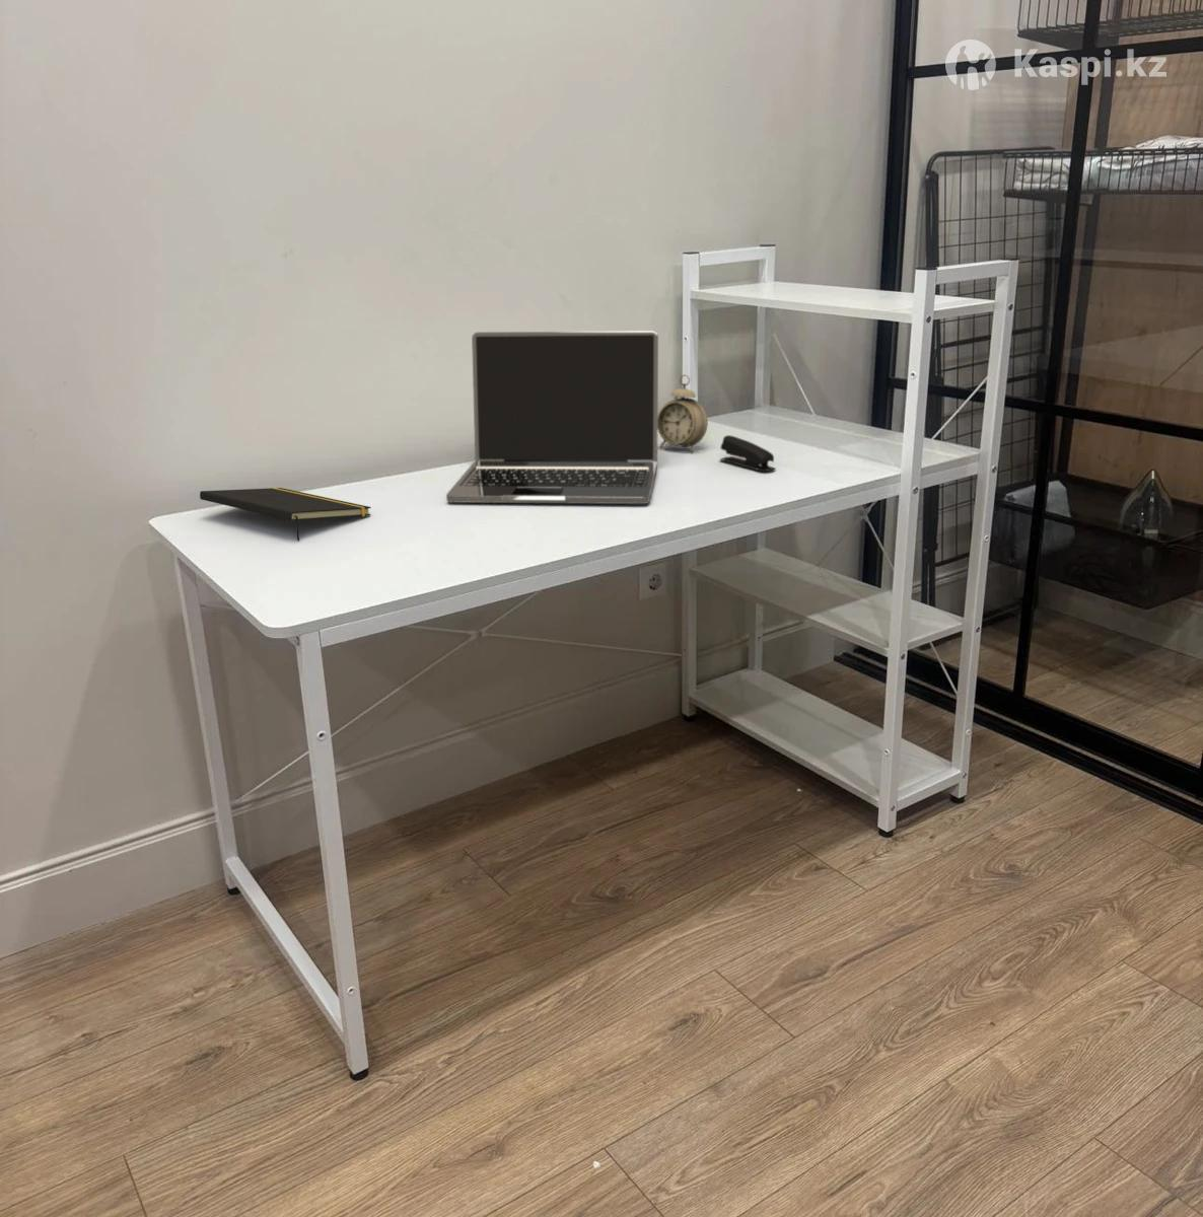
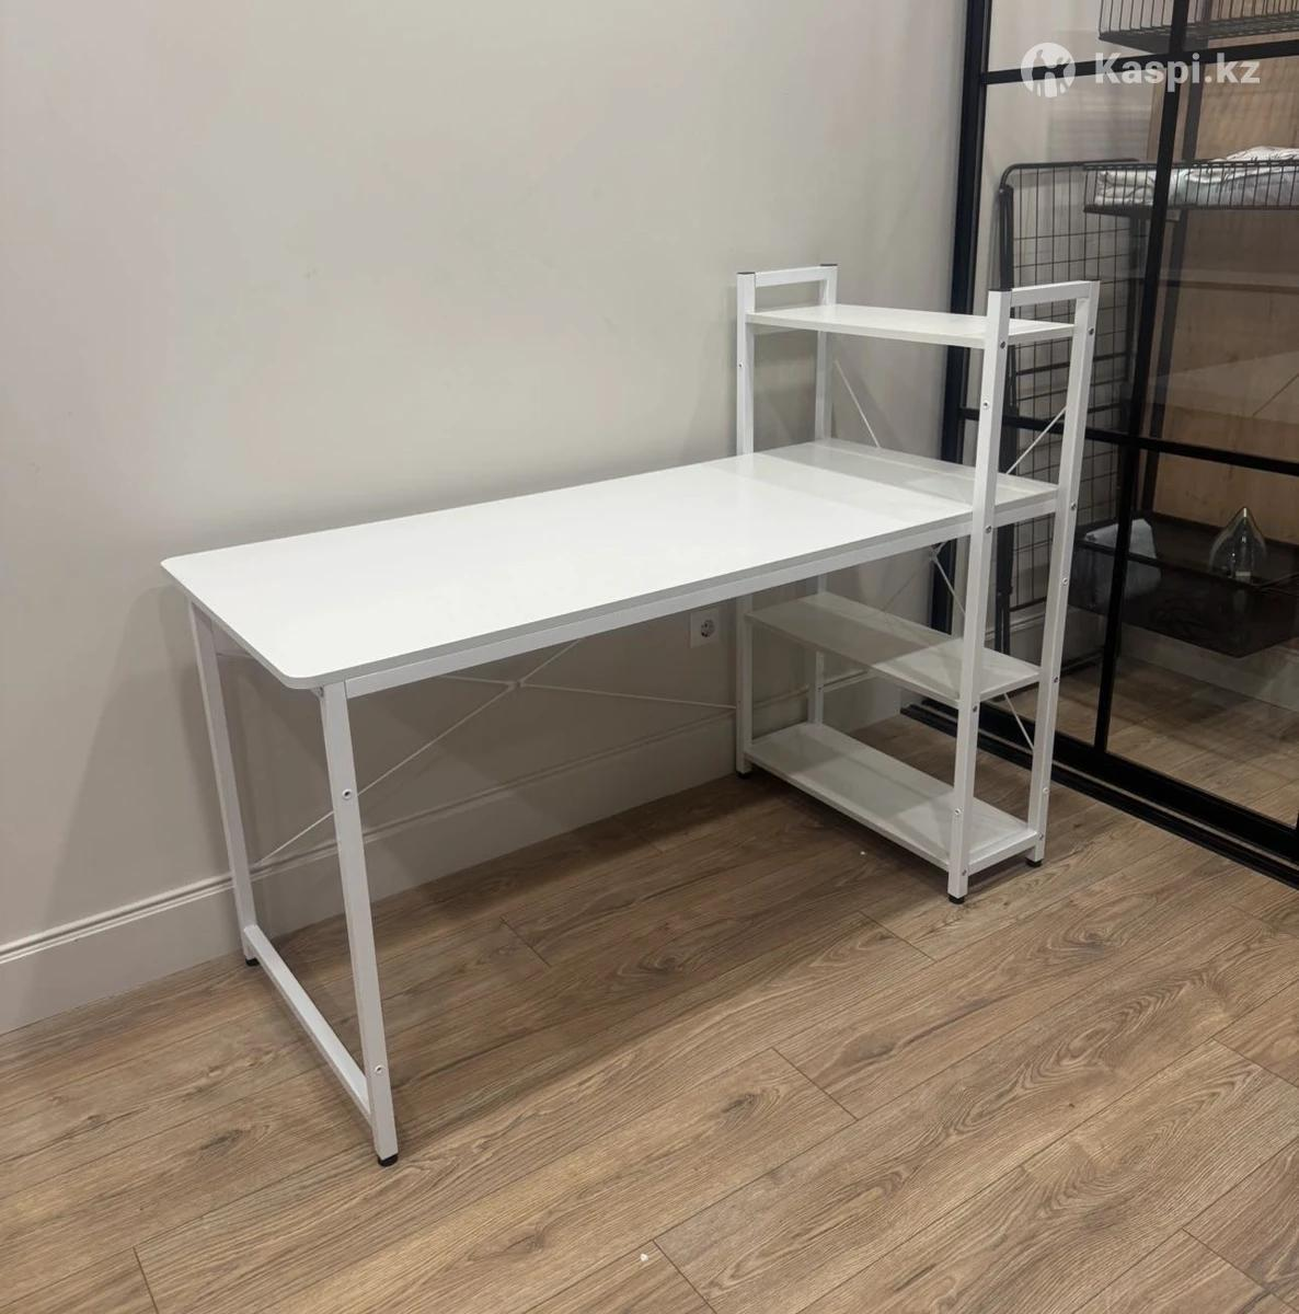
- stapler (747, 453)
- laptop (555, 414)
- alarm clock (681, 412)
- notepad (285, 503)
